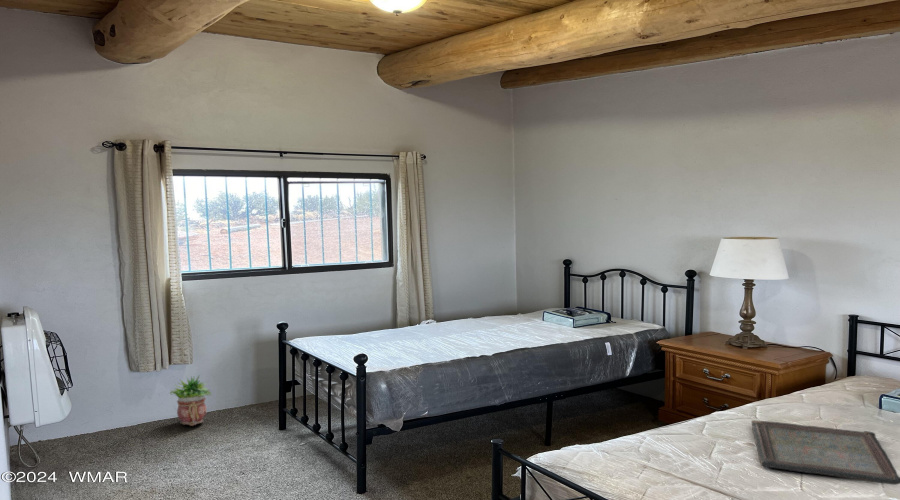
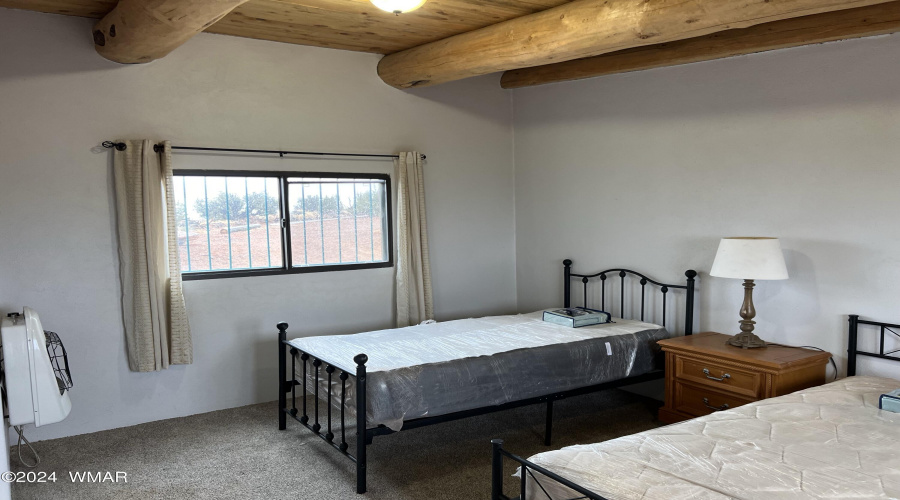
- serving tray (817, 448)
- potted plant (191, 399)
